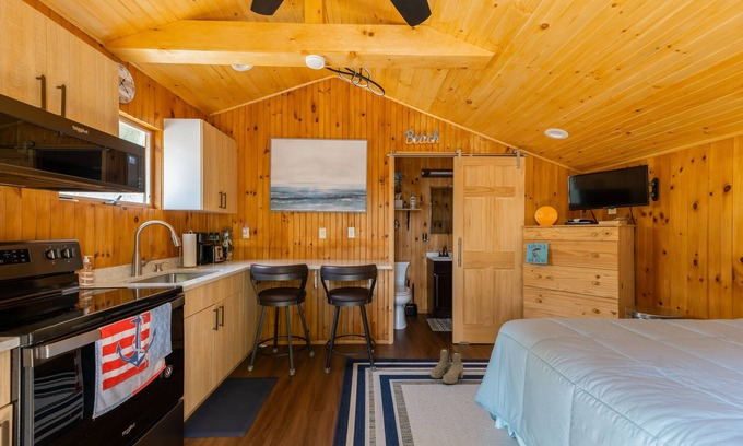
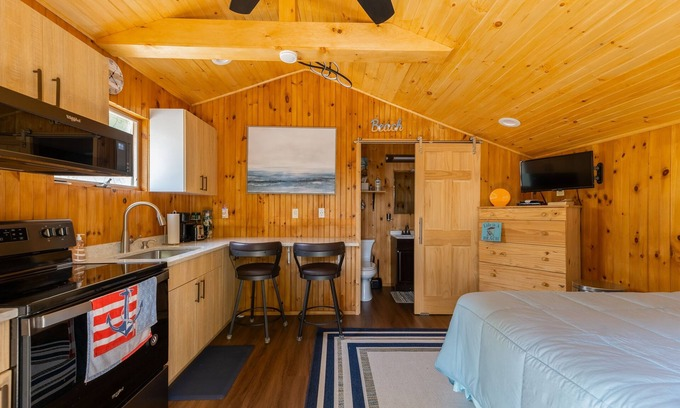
- boots (447, 364)
